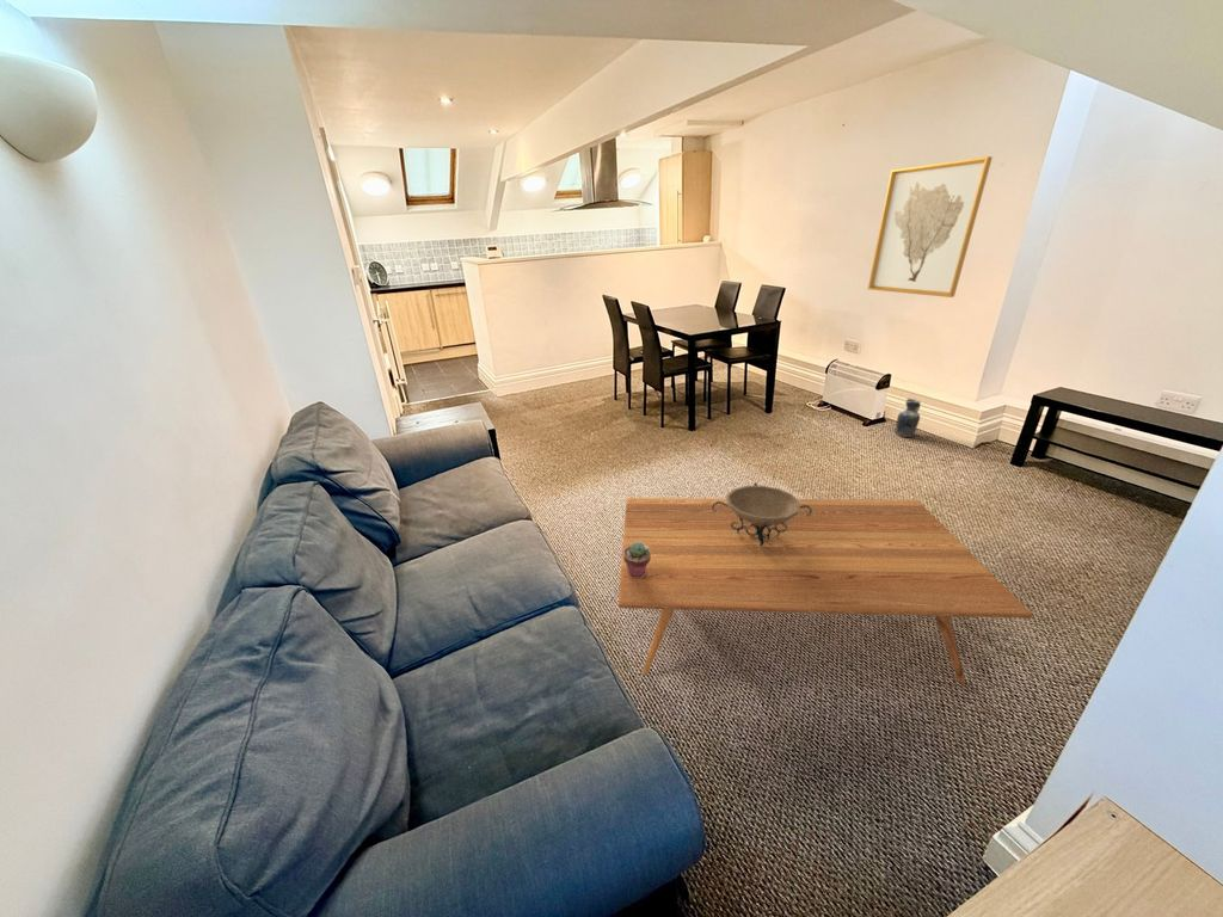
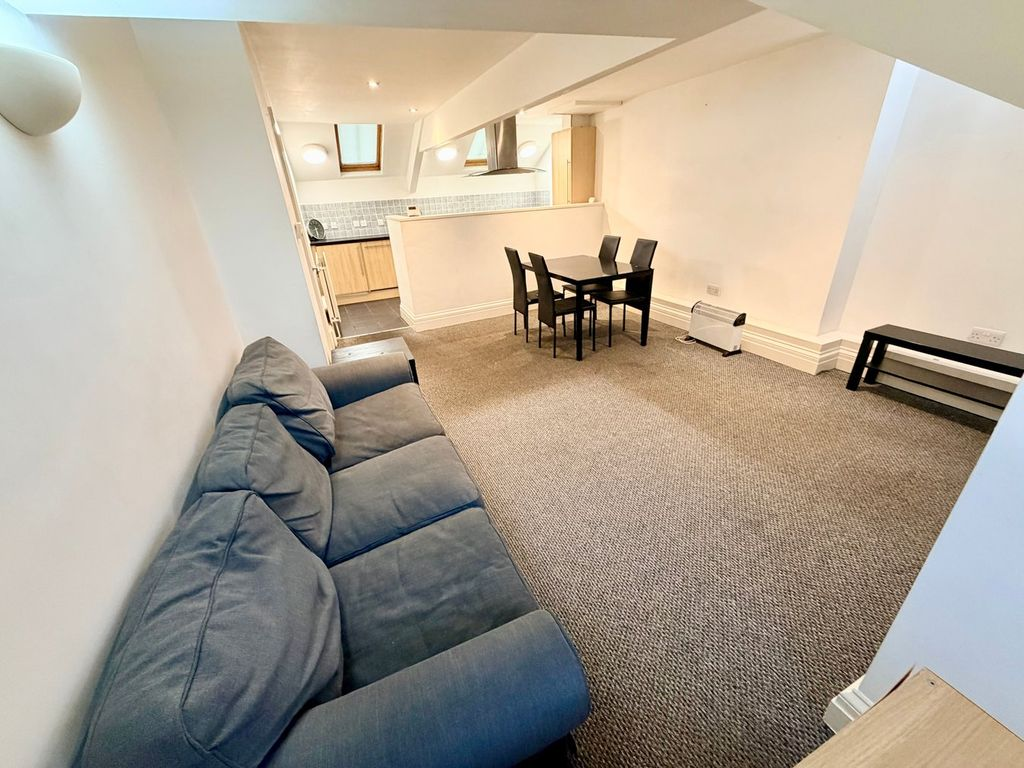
- decorative bowl (760, 518)
- ceramic jug (909, 417)
- potted succulent (637, 558)
- wall art (921, 232)
- coffee table (783, 580)
